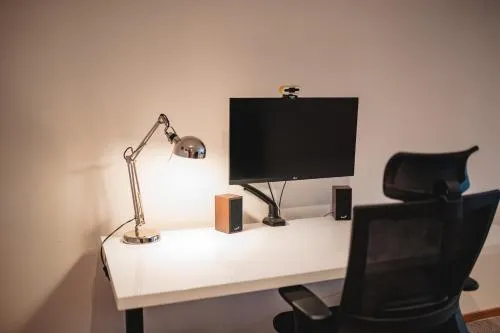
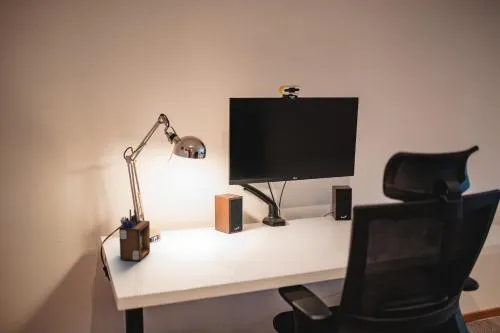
+ desk organizer (134, 234)
